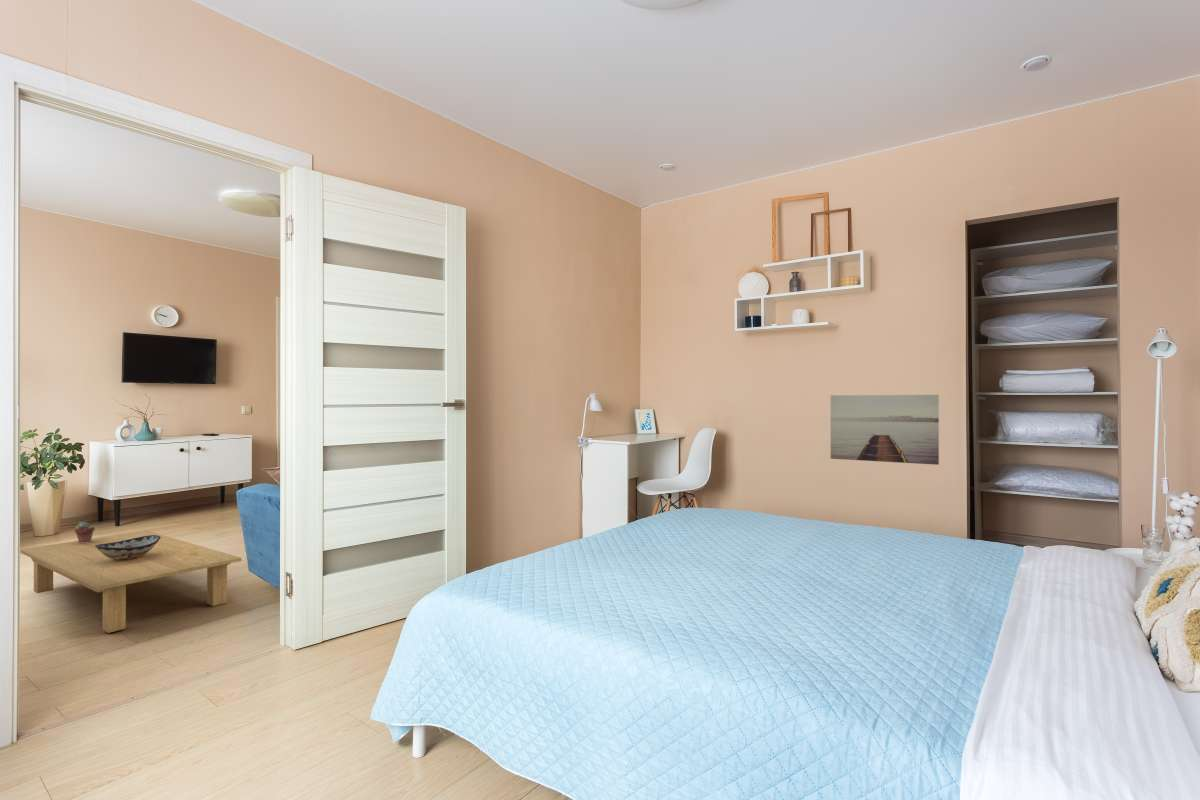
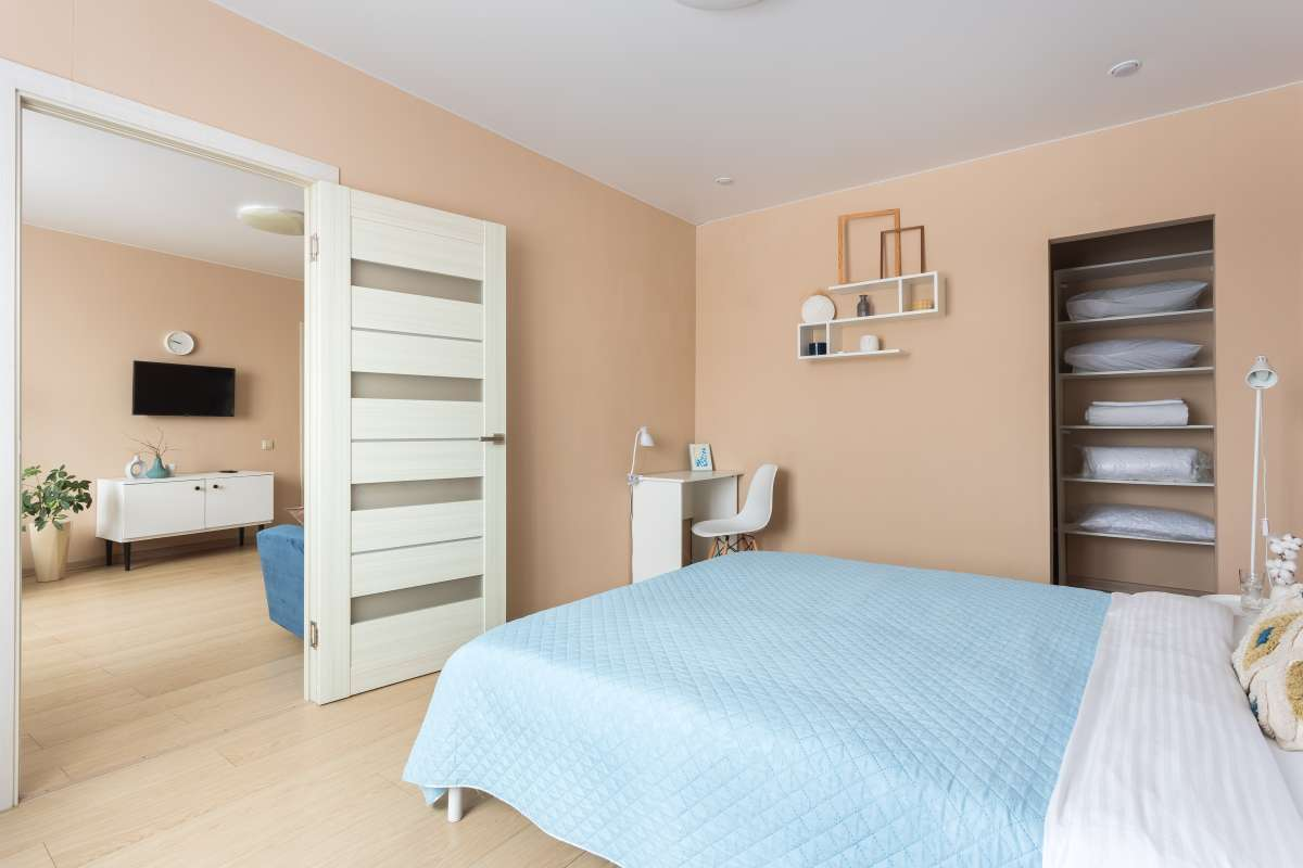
- potted succulent (84, 531)
- decorative bowl (128, 548)
- wall art (882, 428)
- coffee table (127, 575)
